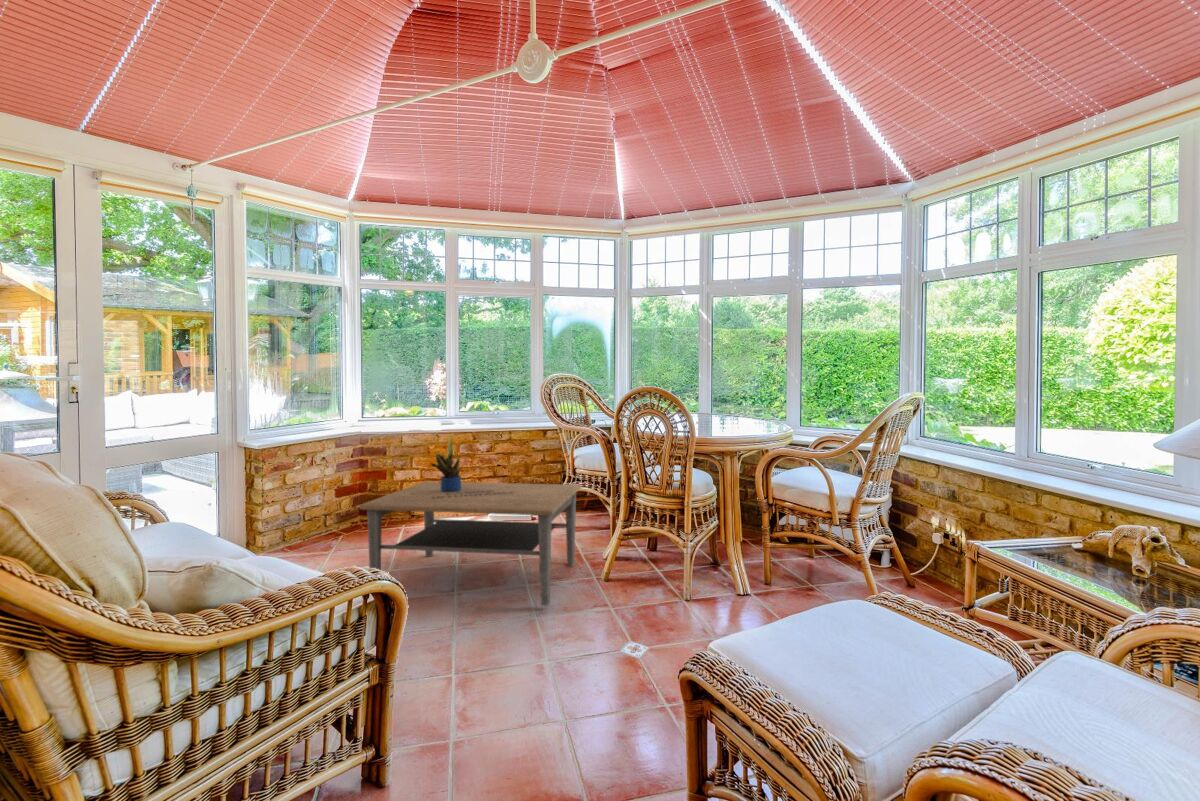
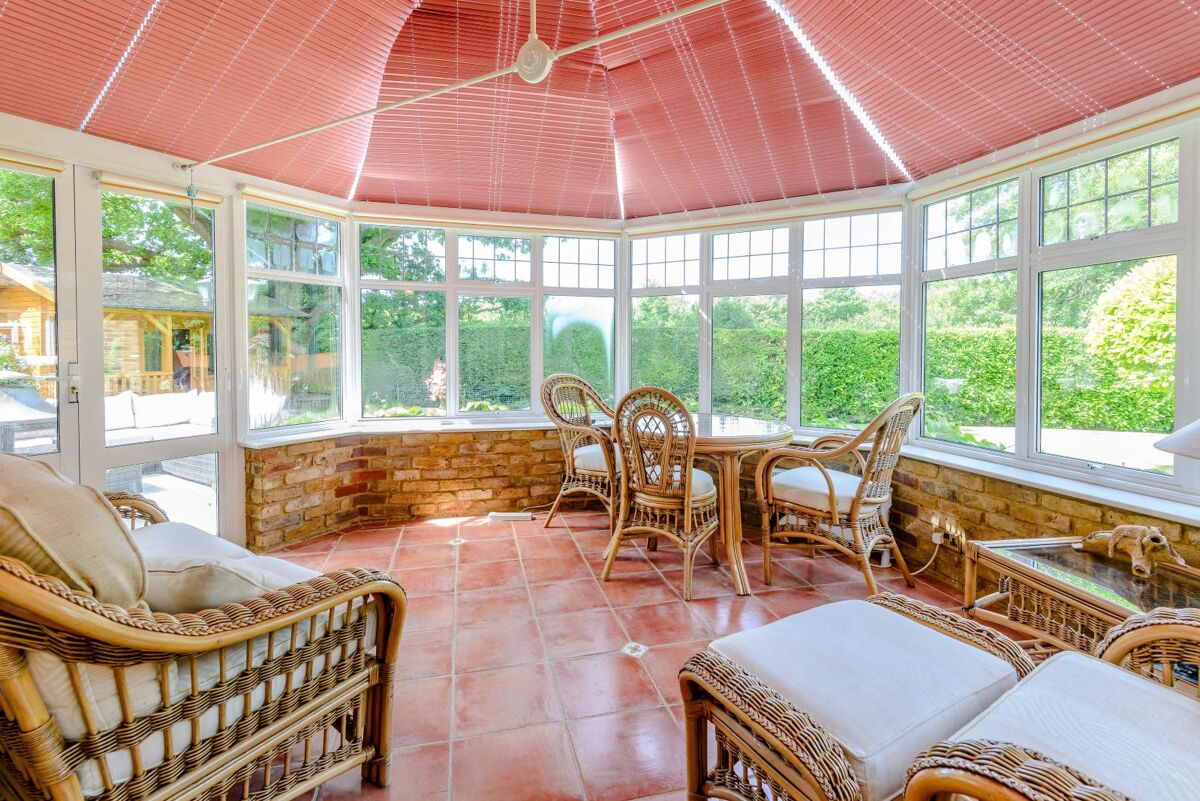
- potted plant (447, 463)
- coffee table (480, 536)
